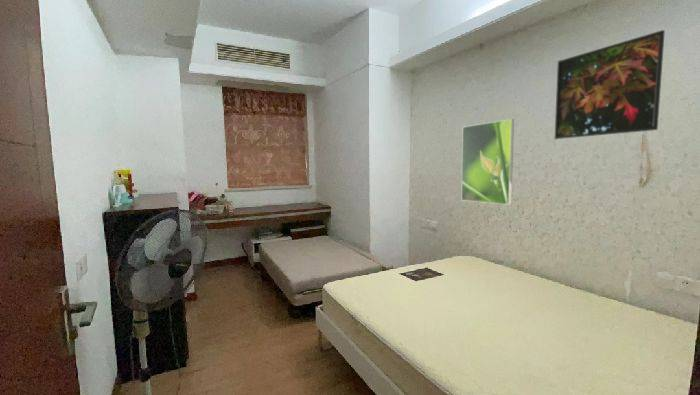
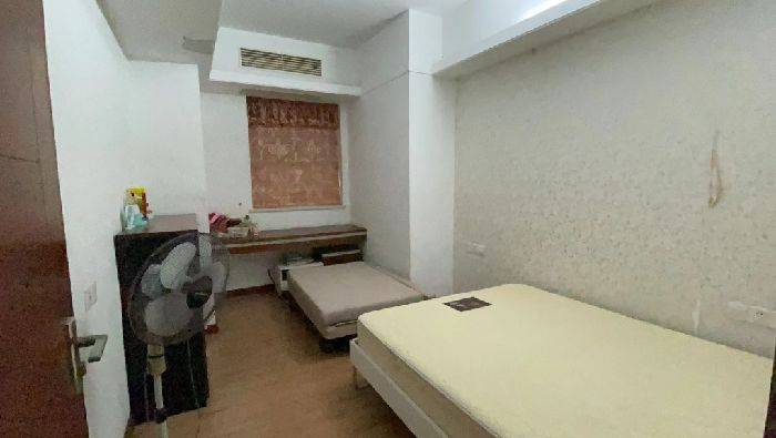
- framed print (485, 163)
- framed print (602, 91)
